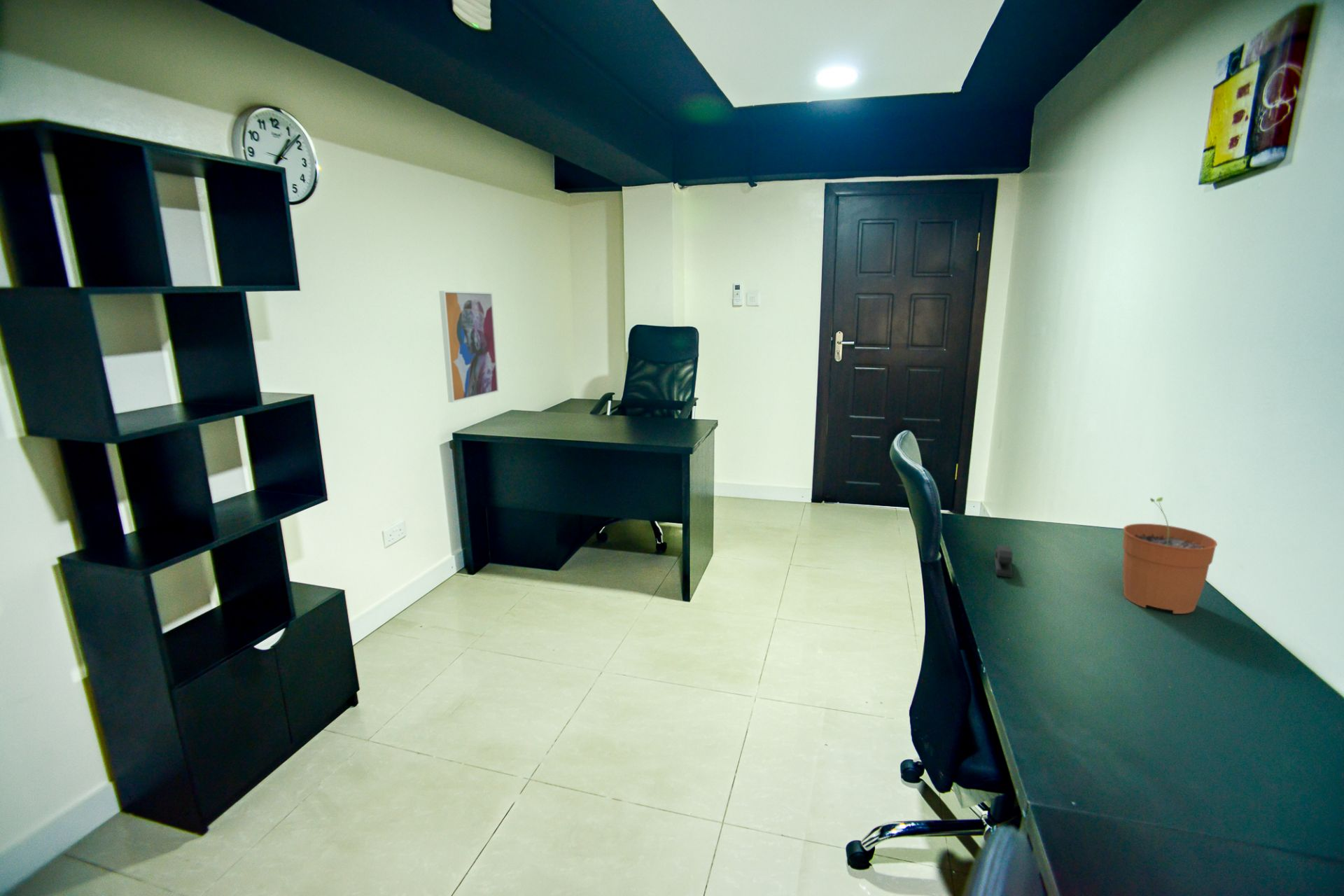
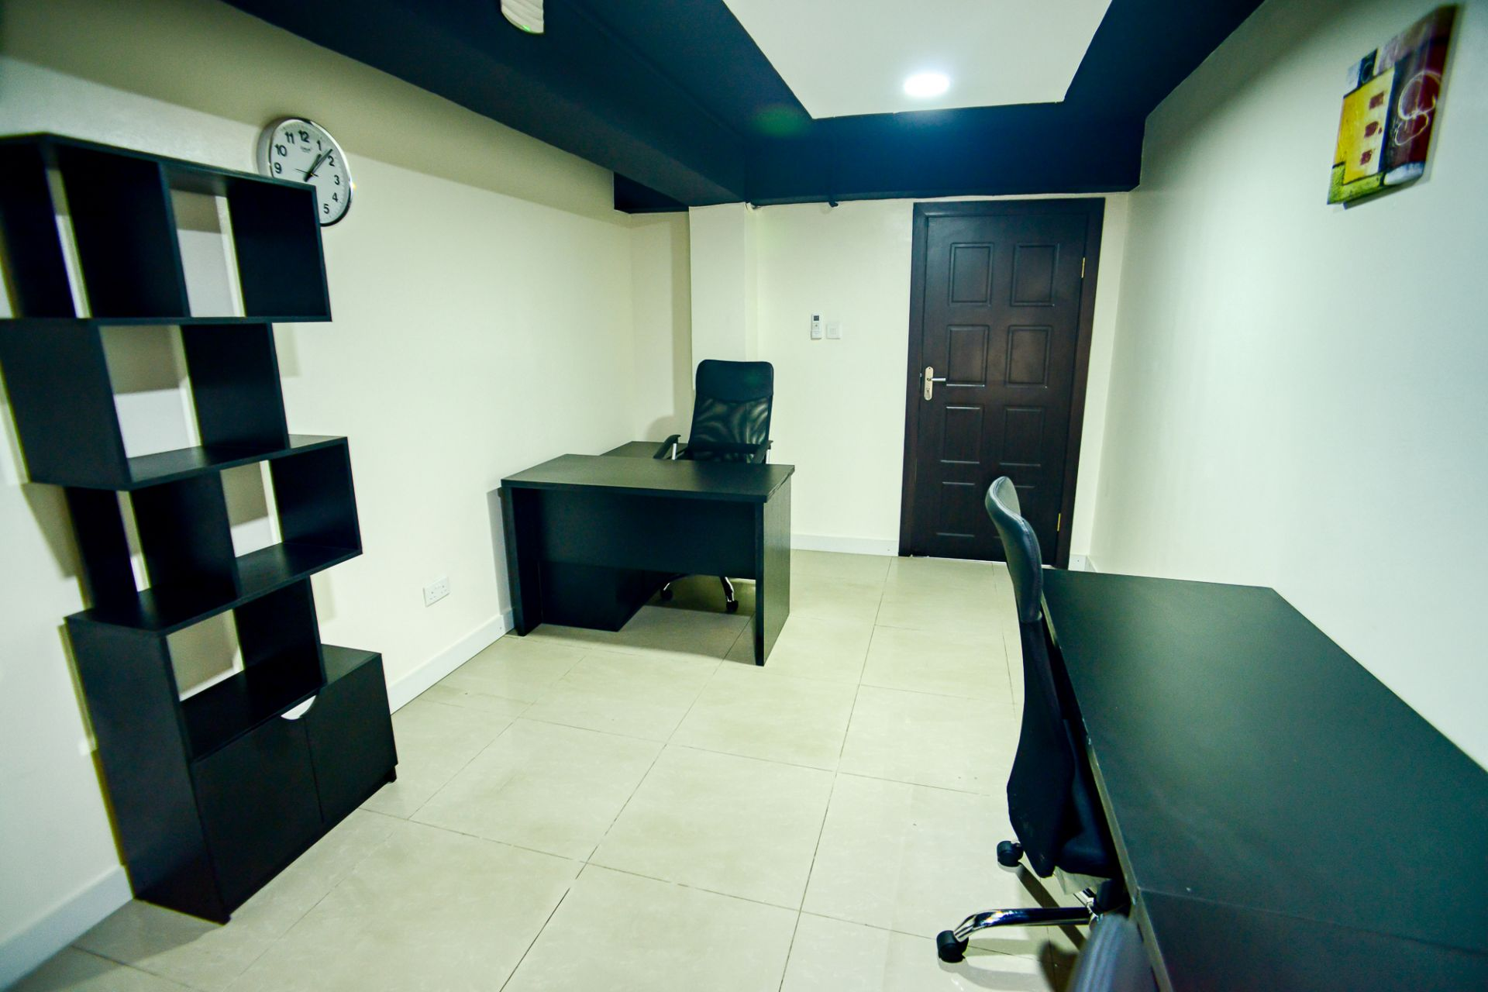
- stapler (1004, 556)
- wall art (471, 345)
- plant pot (1166, 552)
